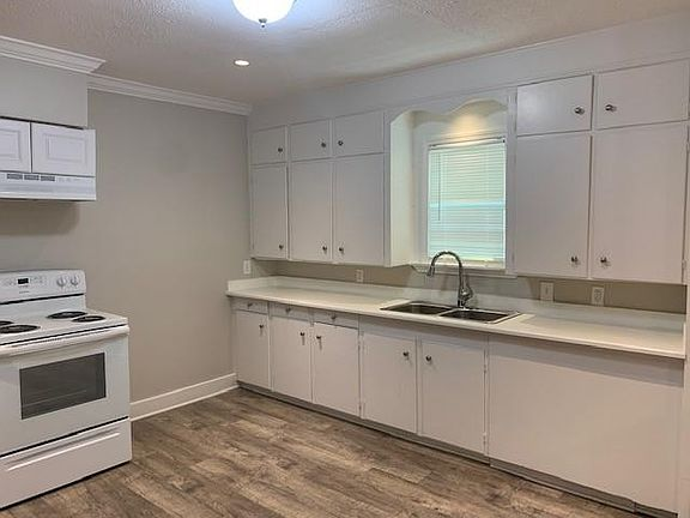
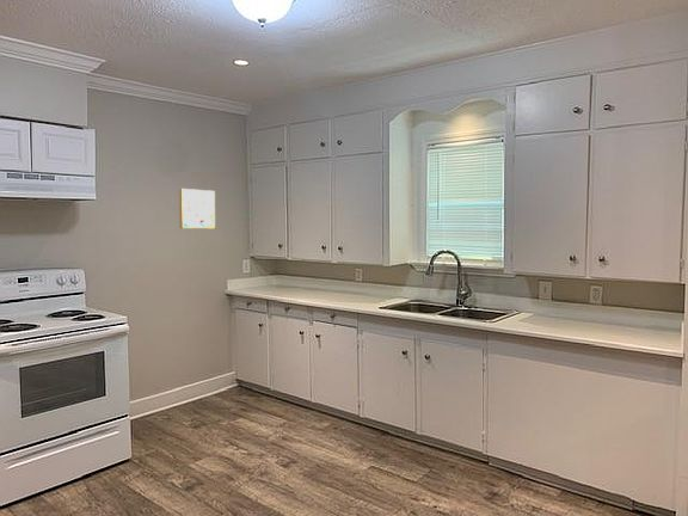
+ wall art (197, 209)
